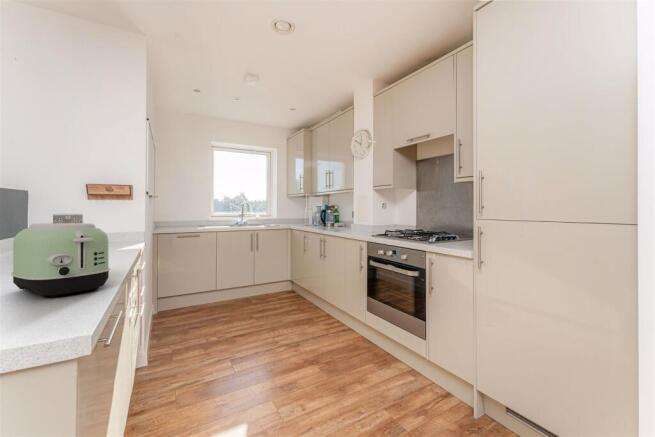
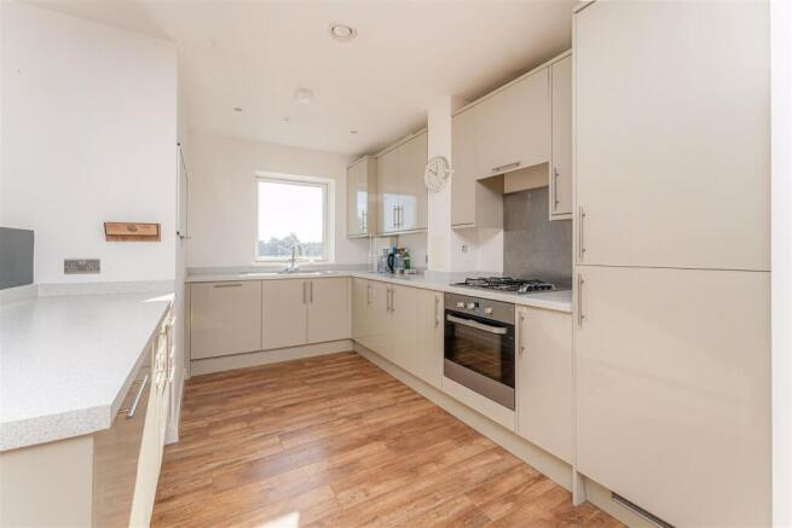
- toaster (64, 256)
